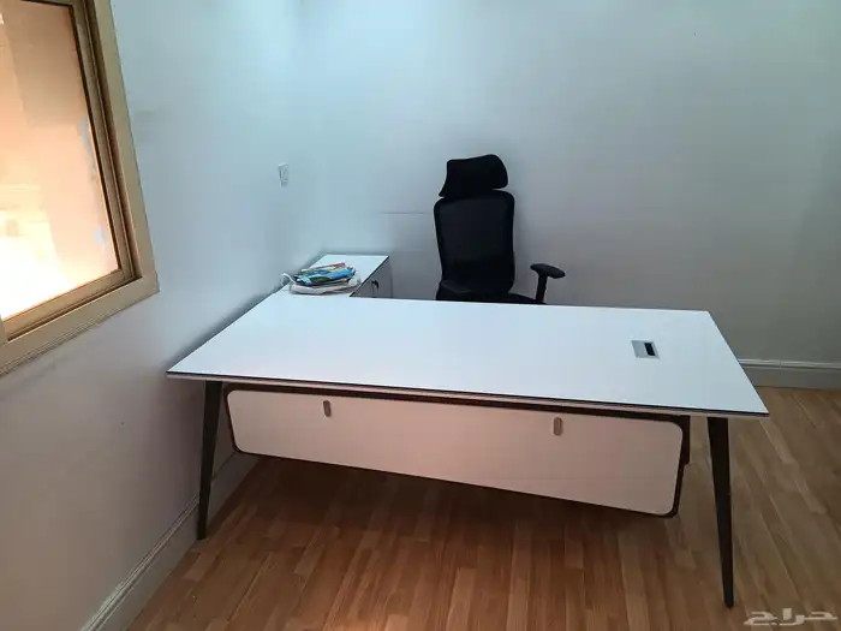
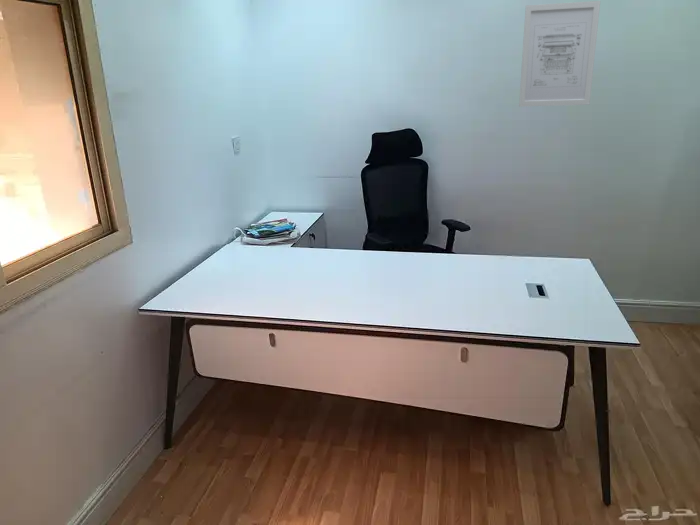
+ wall art (557, 55)
